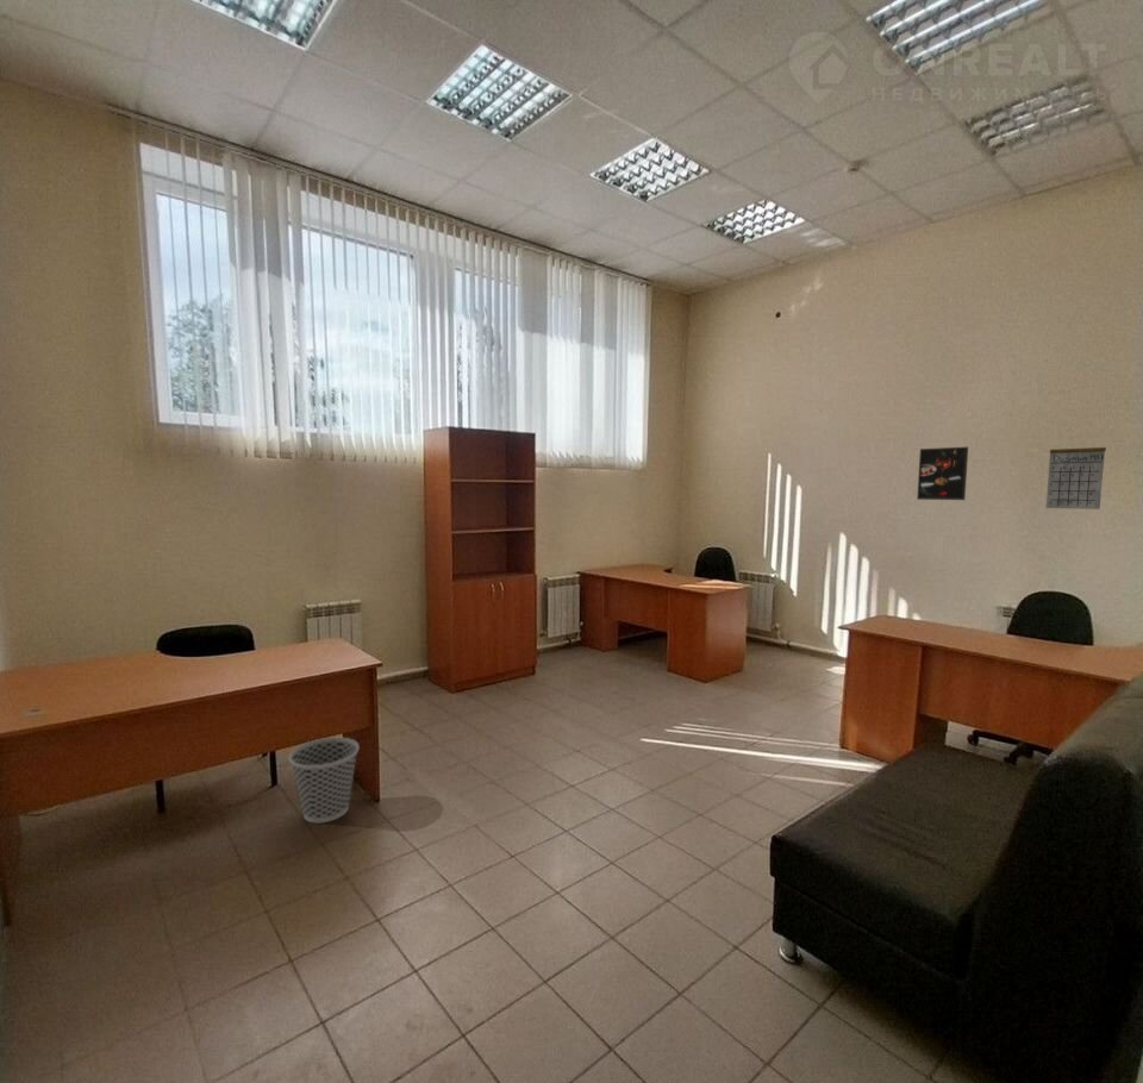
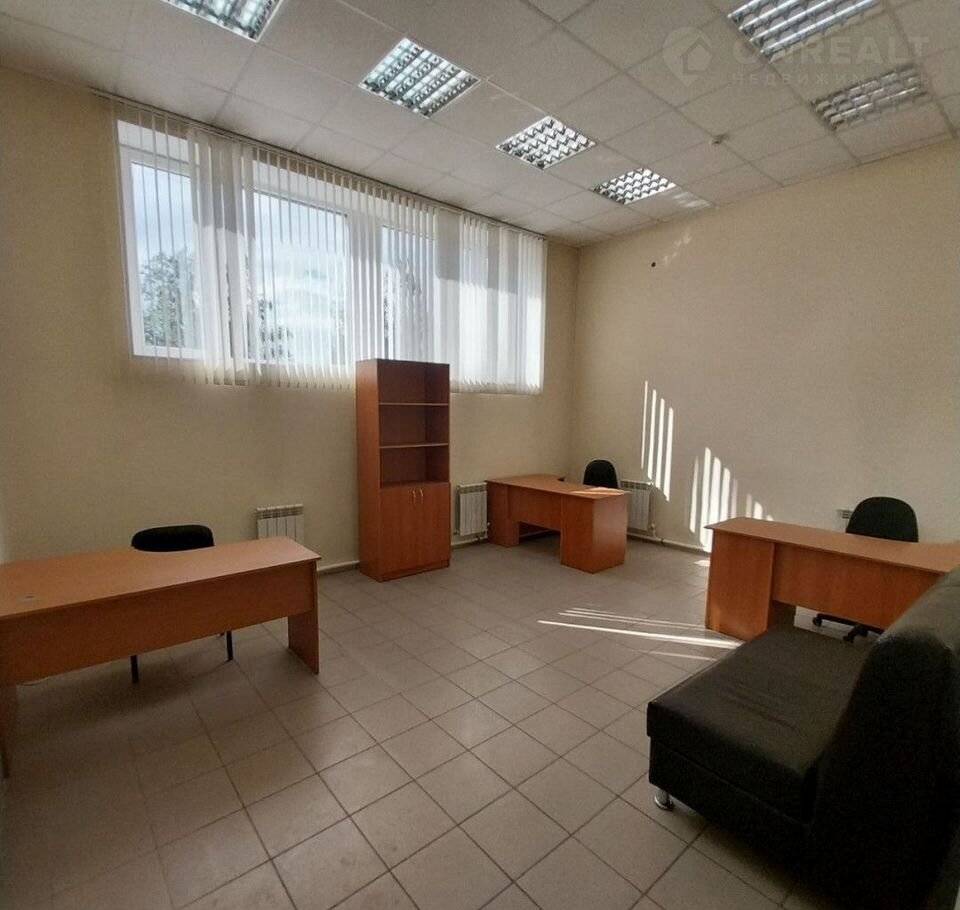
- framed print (942, 474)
- wastebasket (325, 781)
- calendar (1075, 471)
